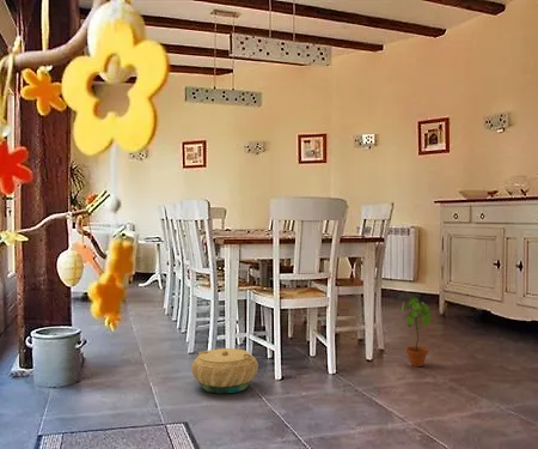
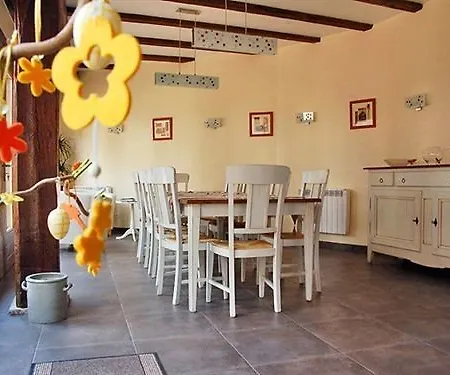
- basket (225, 368)
- potted plant (417, 332)
